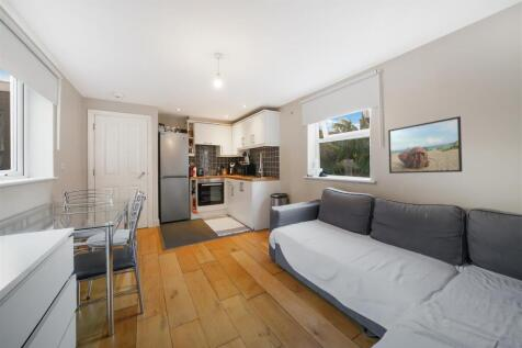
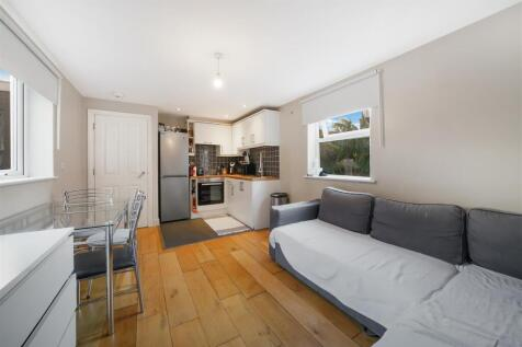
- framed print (420, 148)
